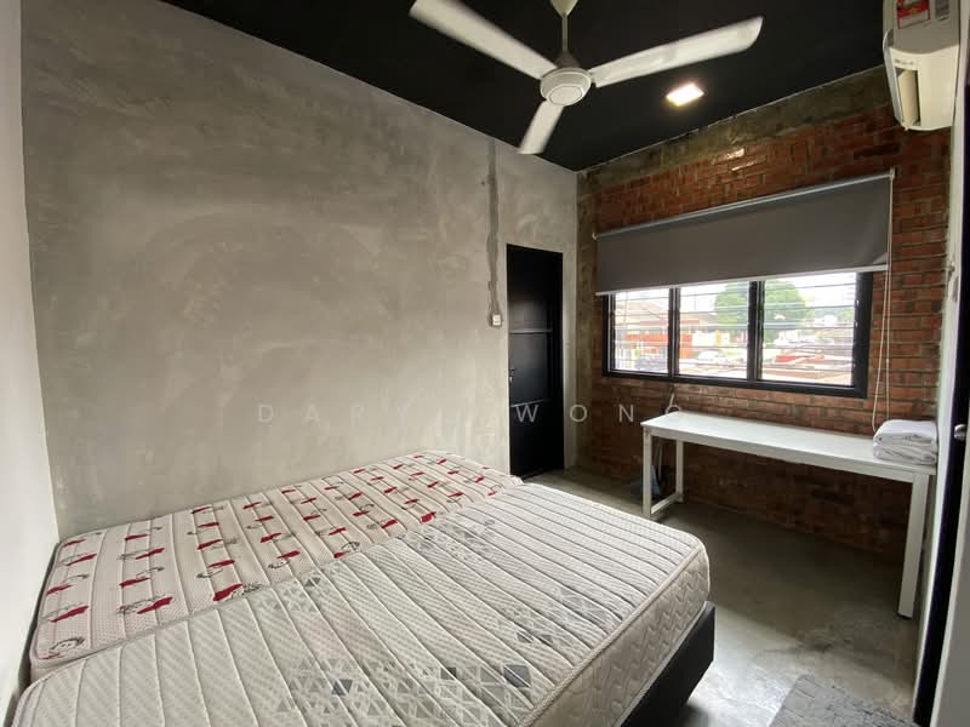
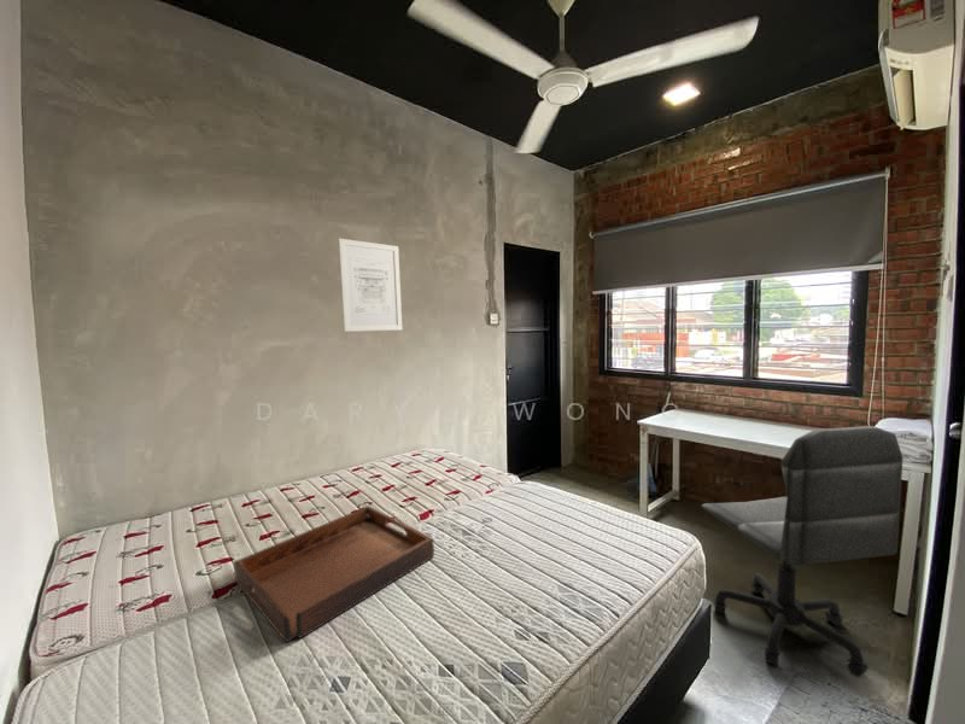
+ serving tray (338, 559)
+ wall art (372, 286)
+ office chair (786, 524)
